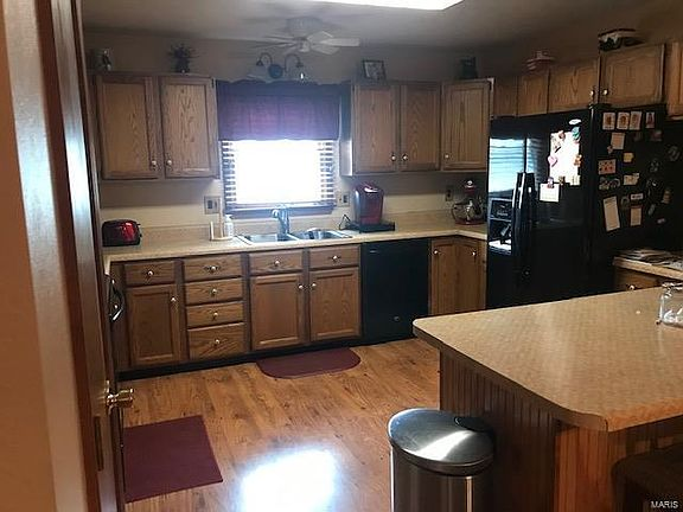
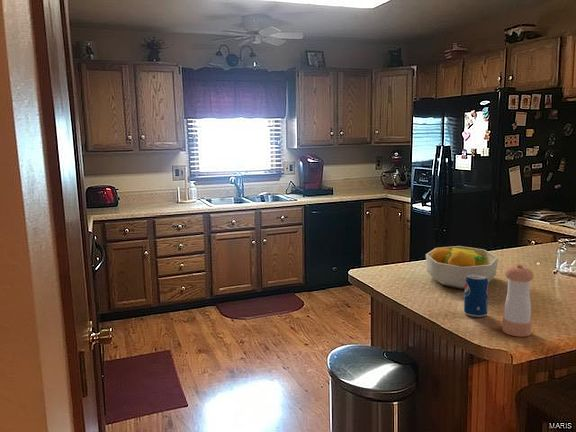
+ fruit bowl (461, 262)
+ pepper shaker (518, 298)
+ beverage can (476, 295)
